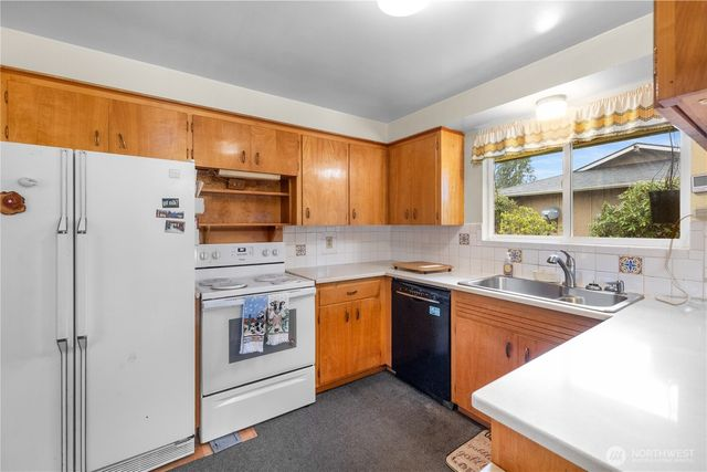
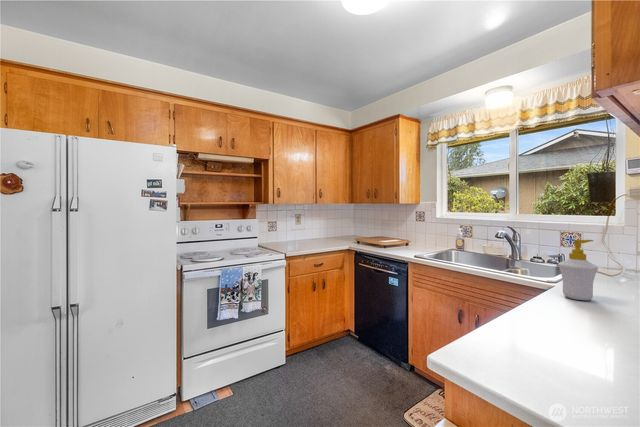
+ soap bottle (577, 268)
